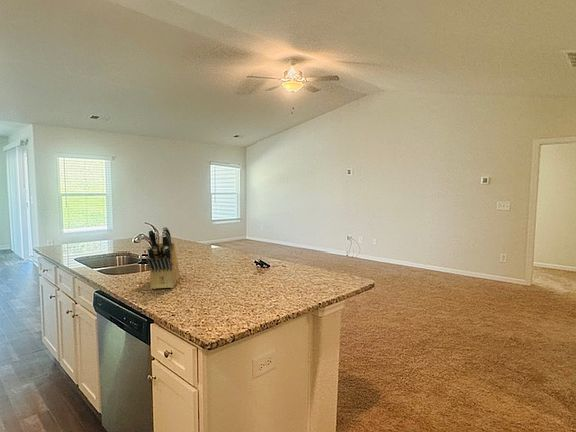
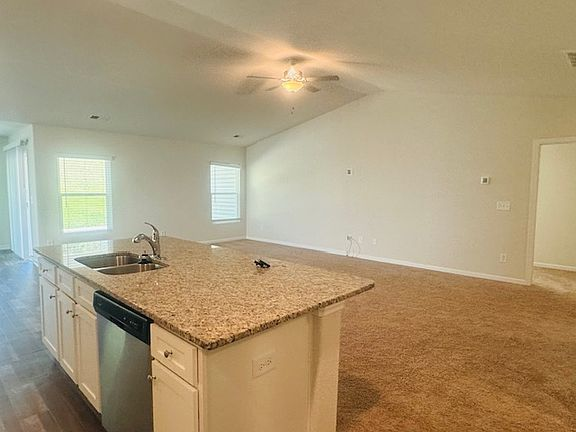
- knife block (163, 254)
